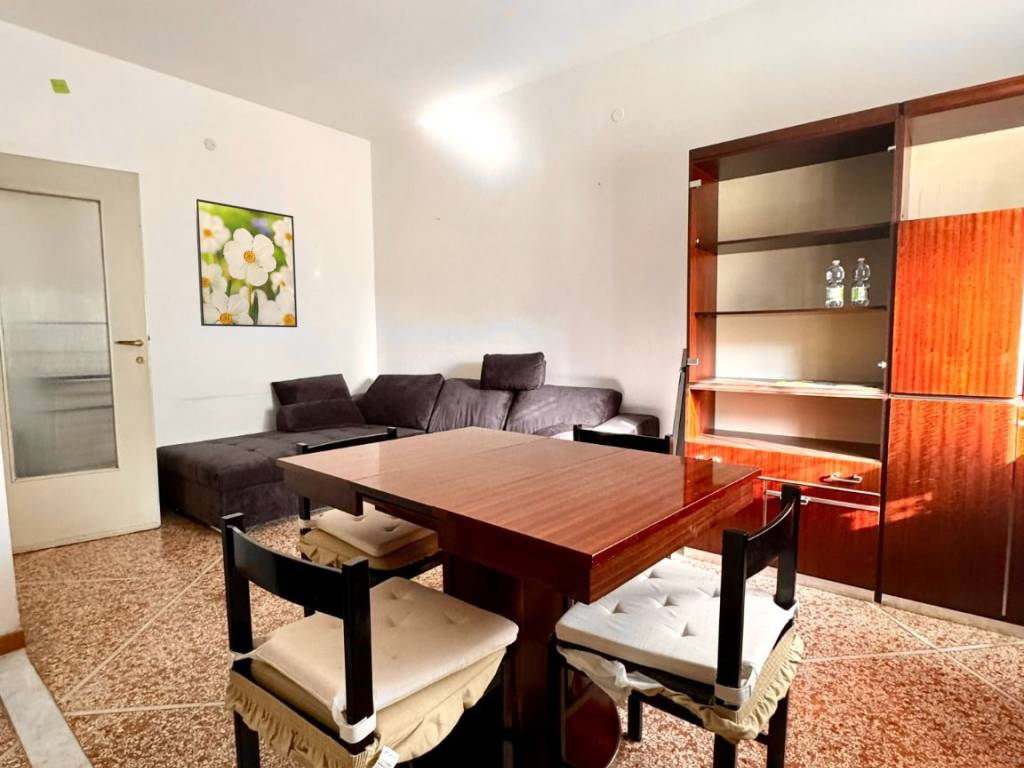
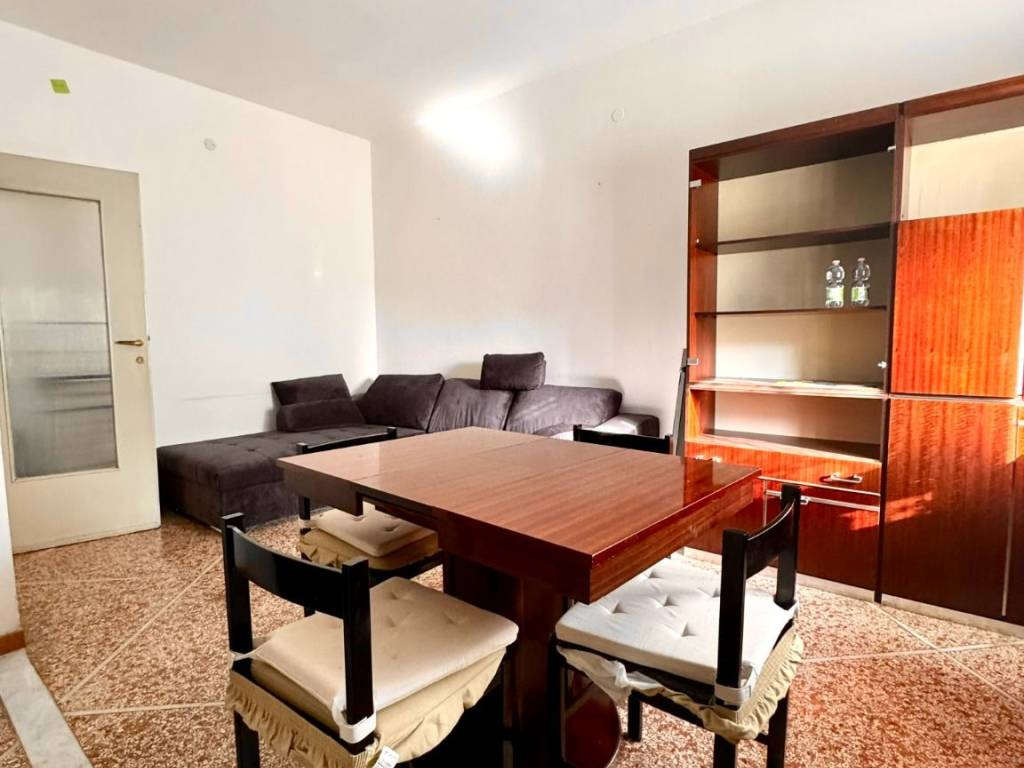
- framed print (249, 267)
